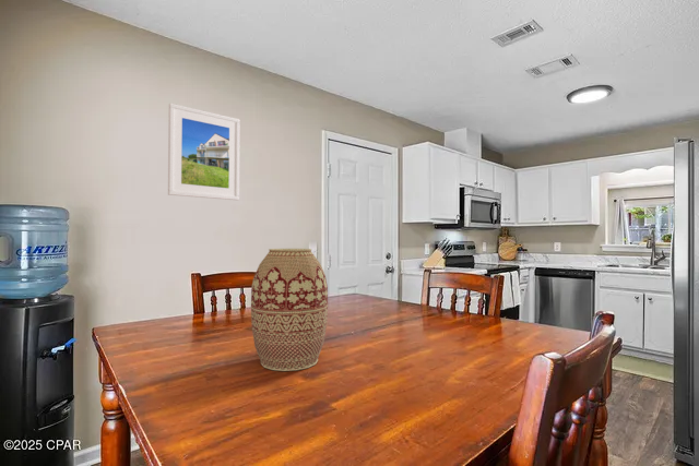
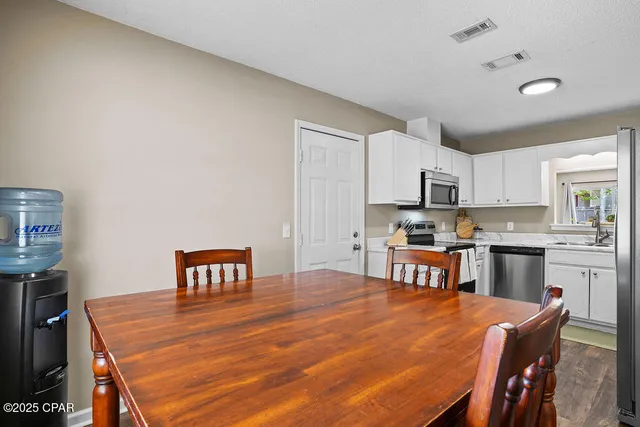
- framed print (205, 154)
- vase (289, 304)
